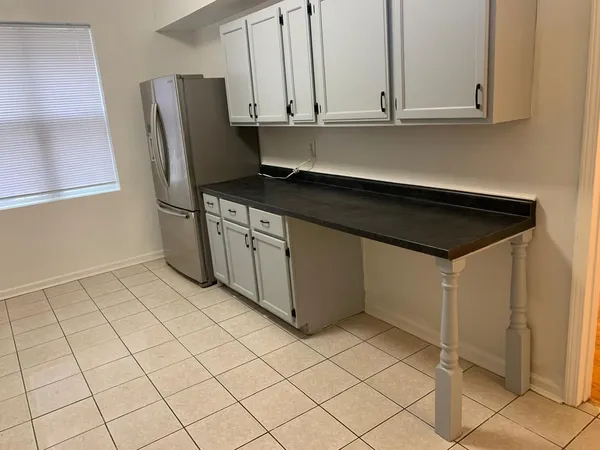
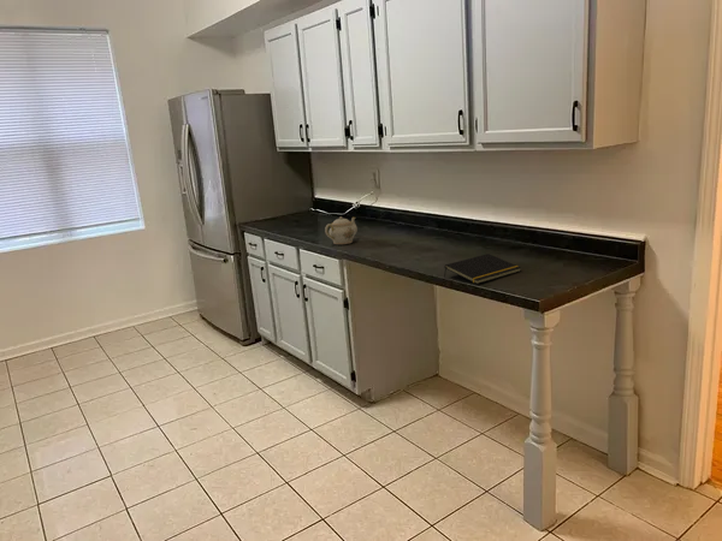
+ teapot (341, 230)
+ notepad (483, 267)
